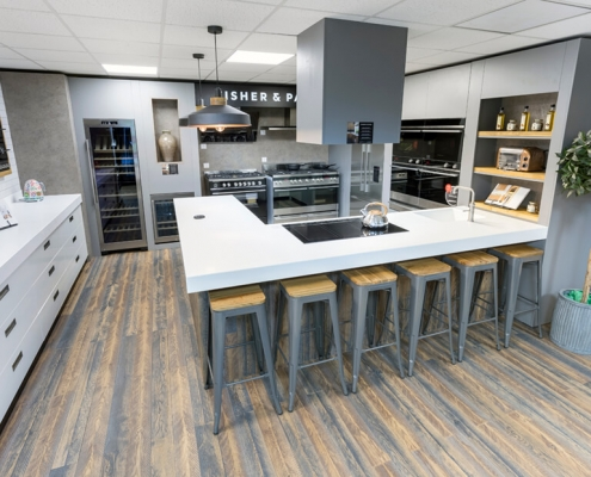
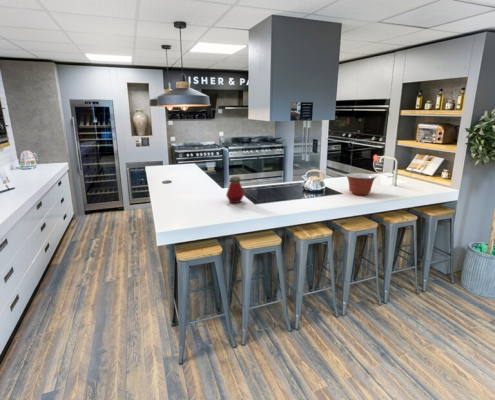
+ mixing bowl (360, 184)
+ bottle (235, 189)
